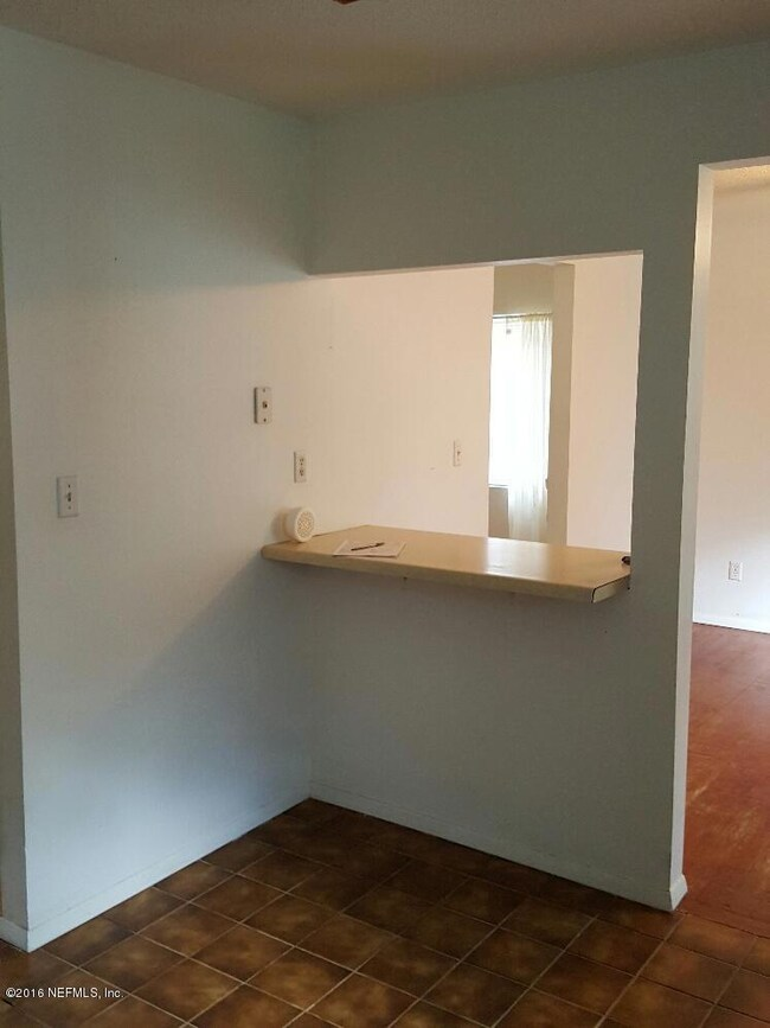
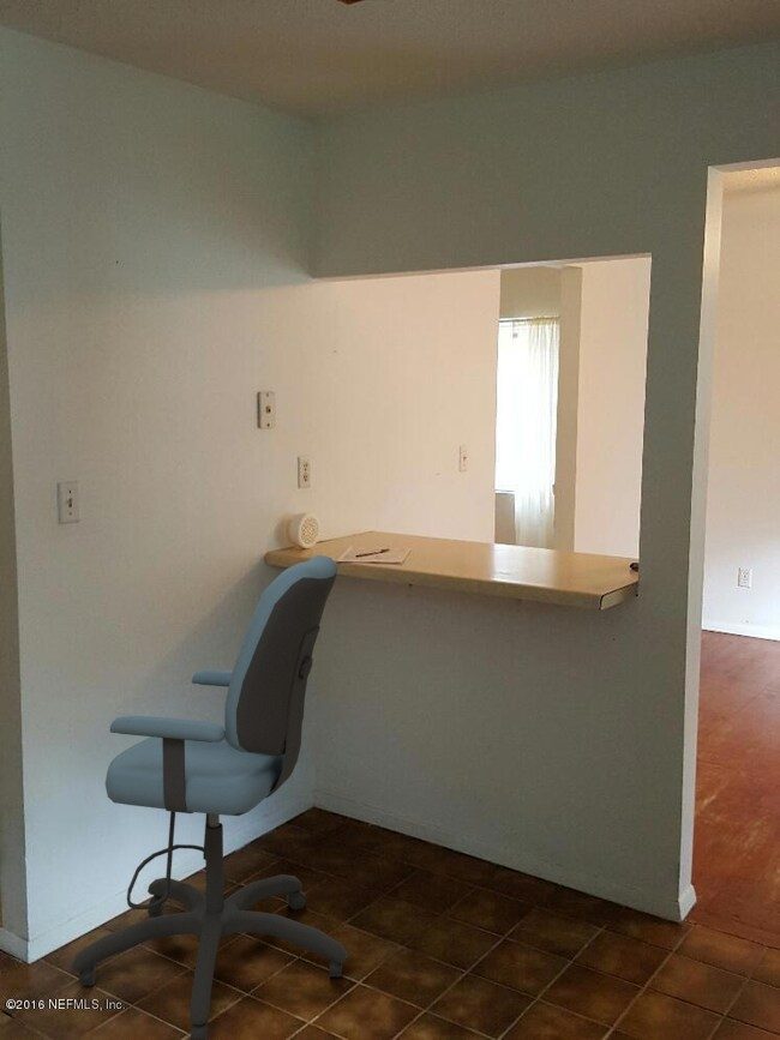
+ office chair (223, 763)
